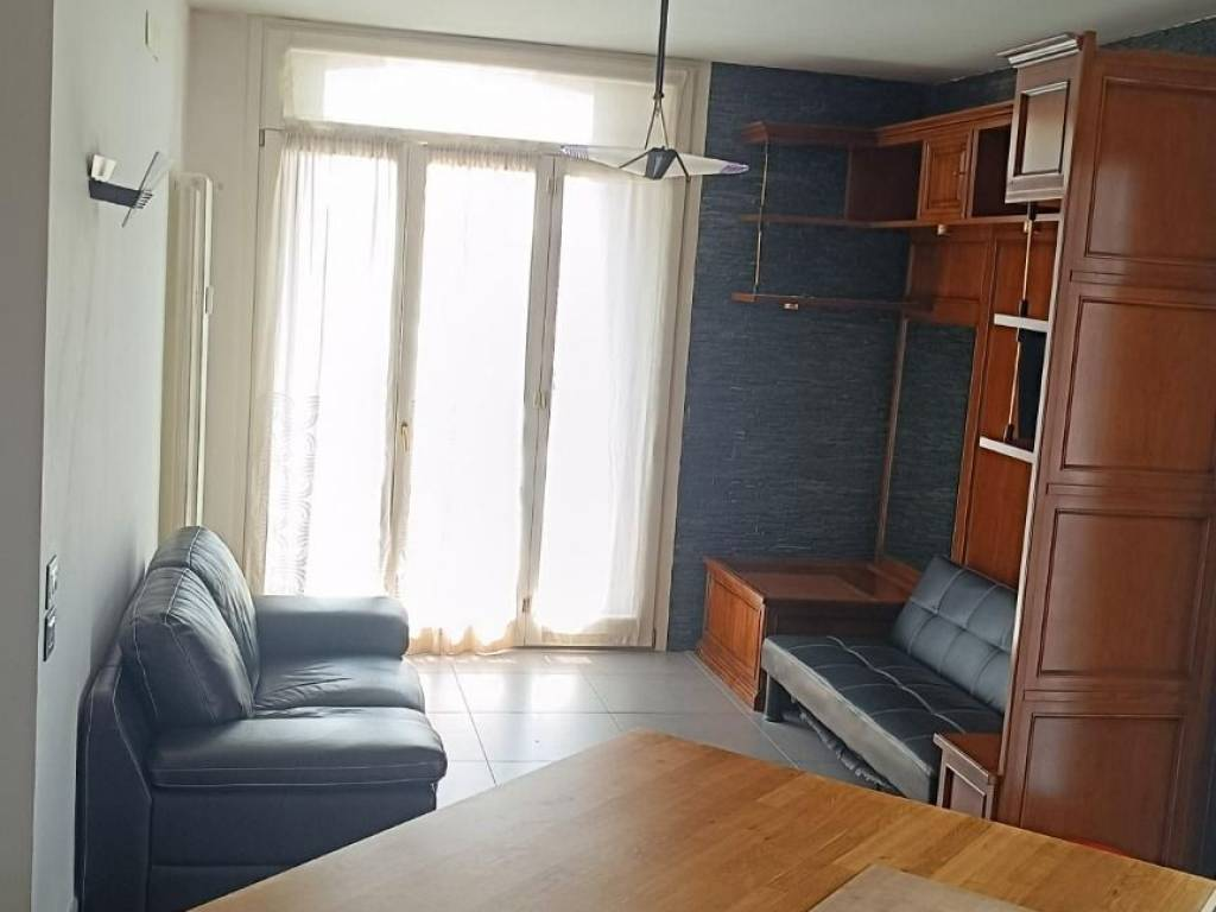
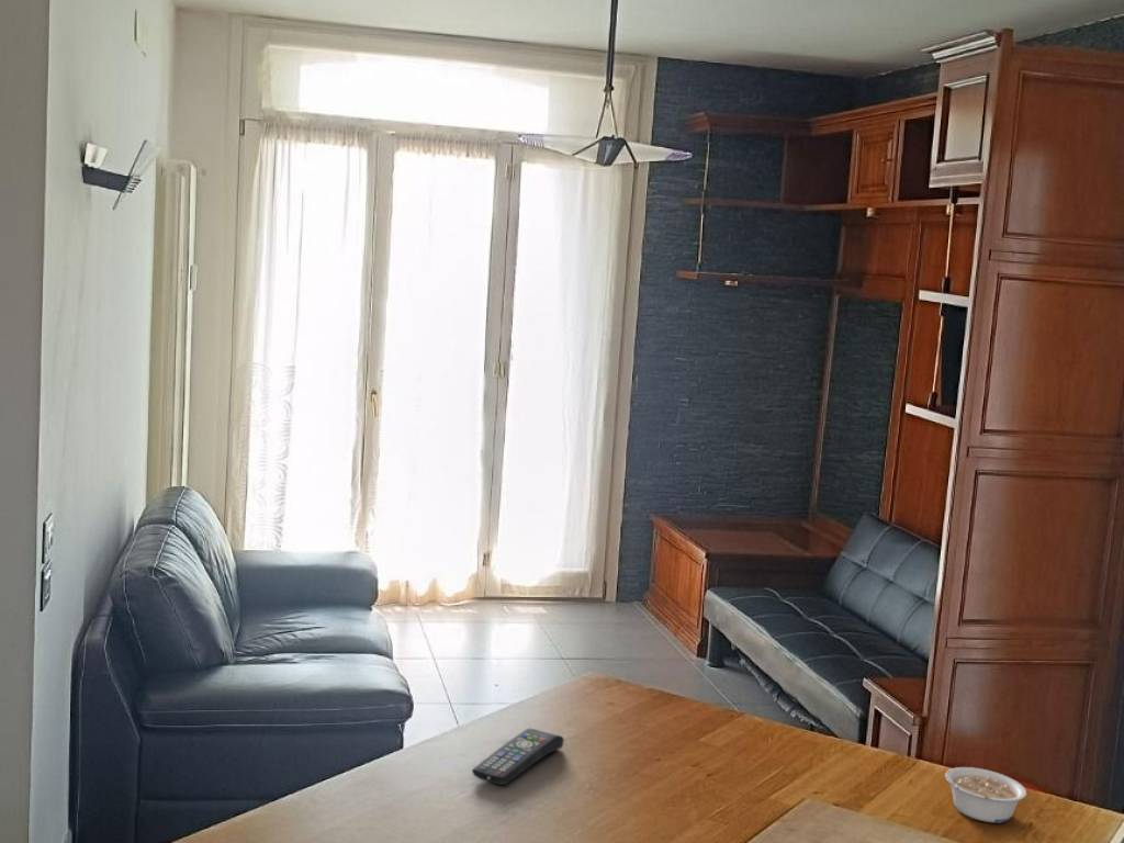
+ legume (986, 795)
+ remote control (520, 754)
